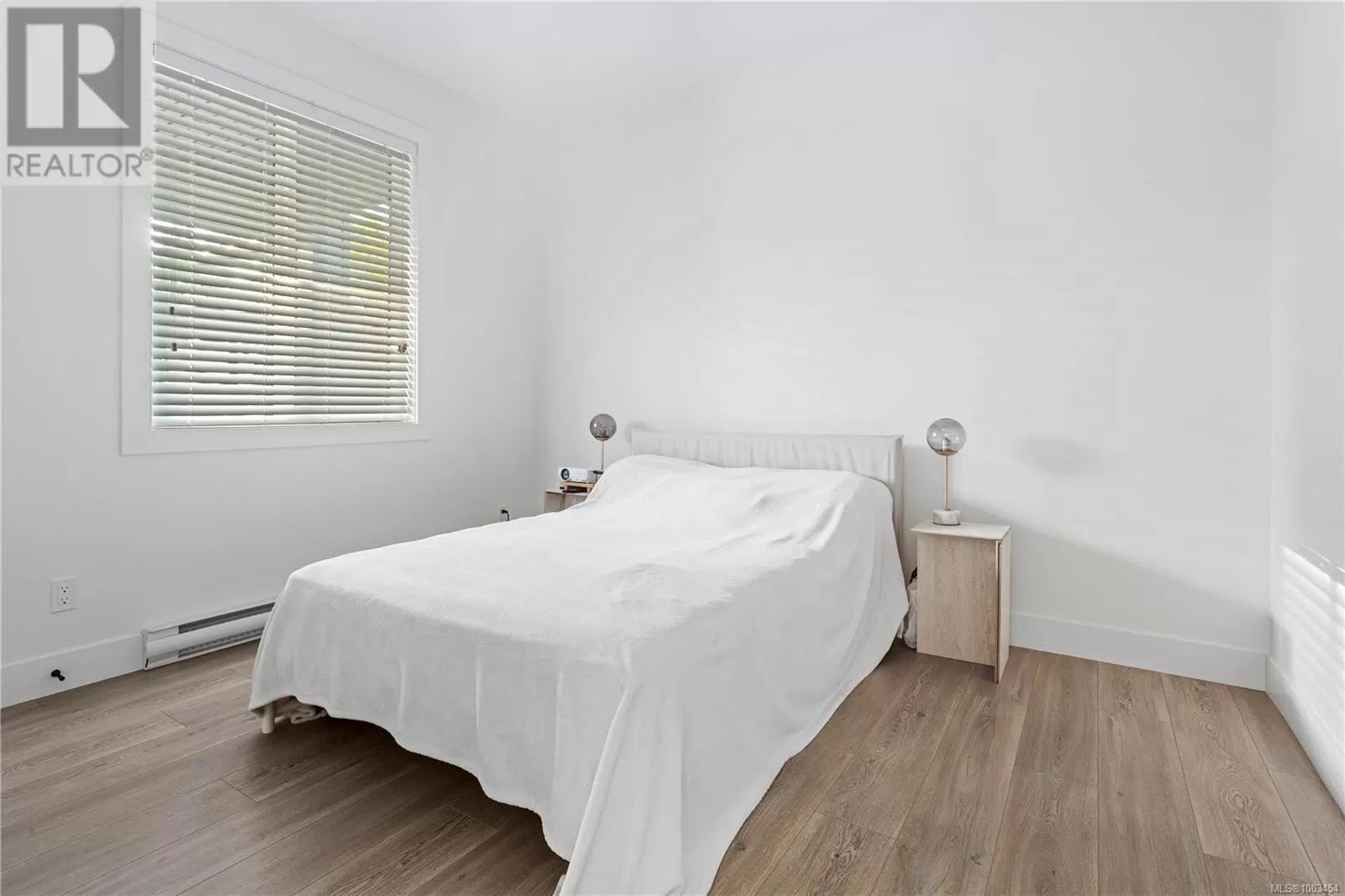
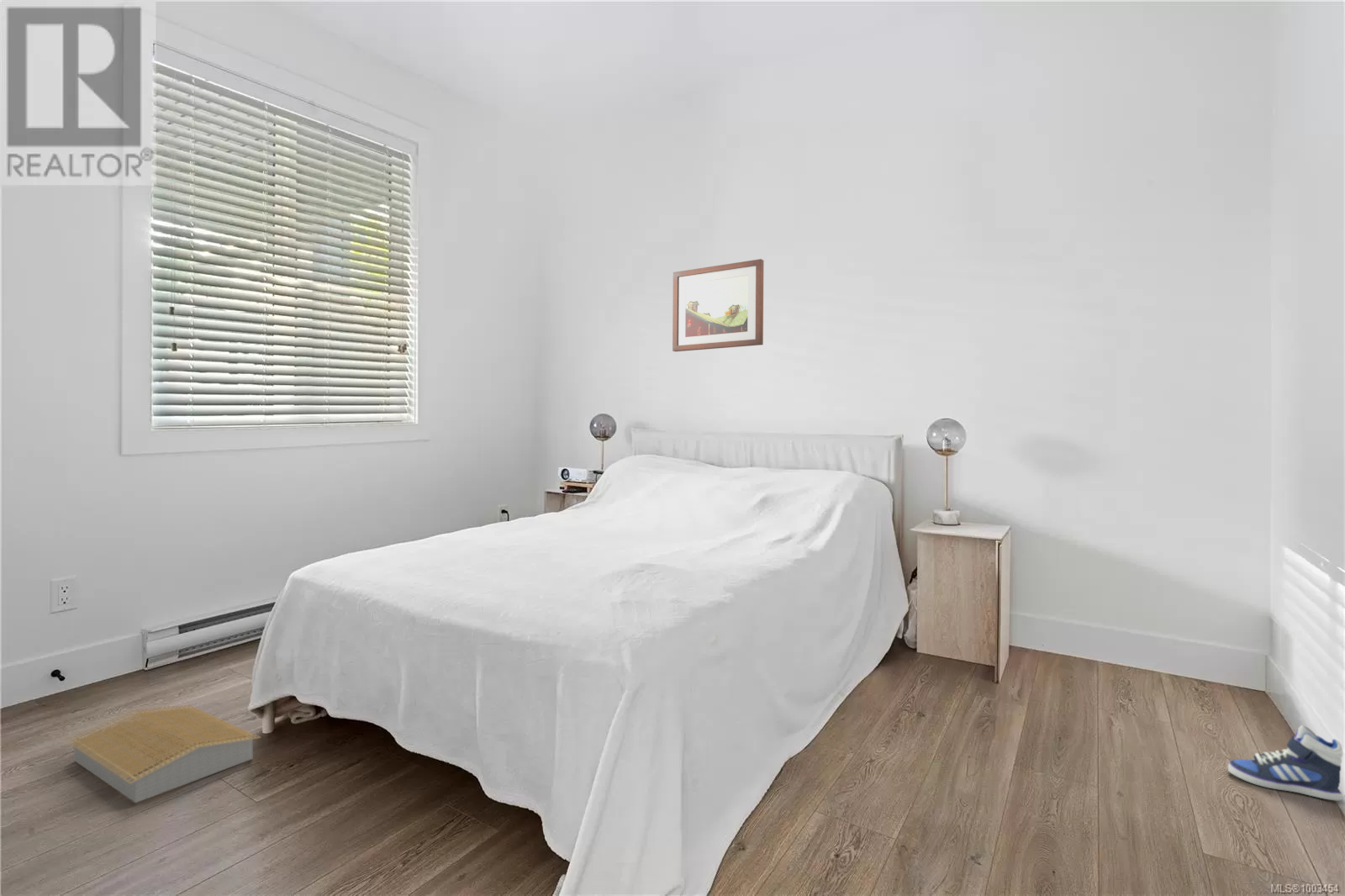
+ sneaker (1285, 753)
+ wall art (716, 307)
+ basket (163, 743)
